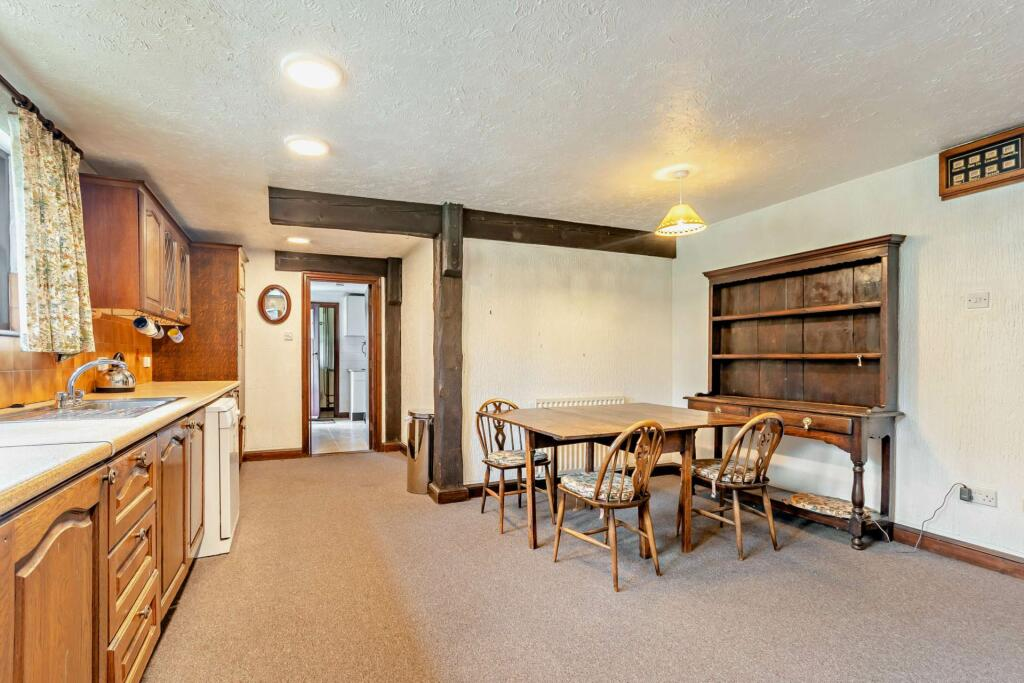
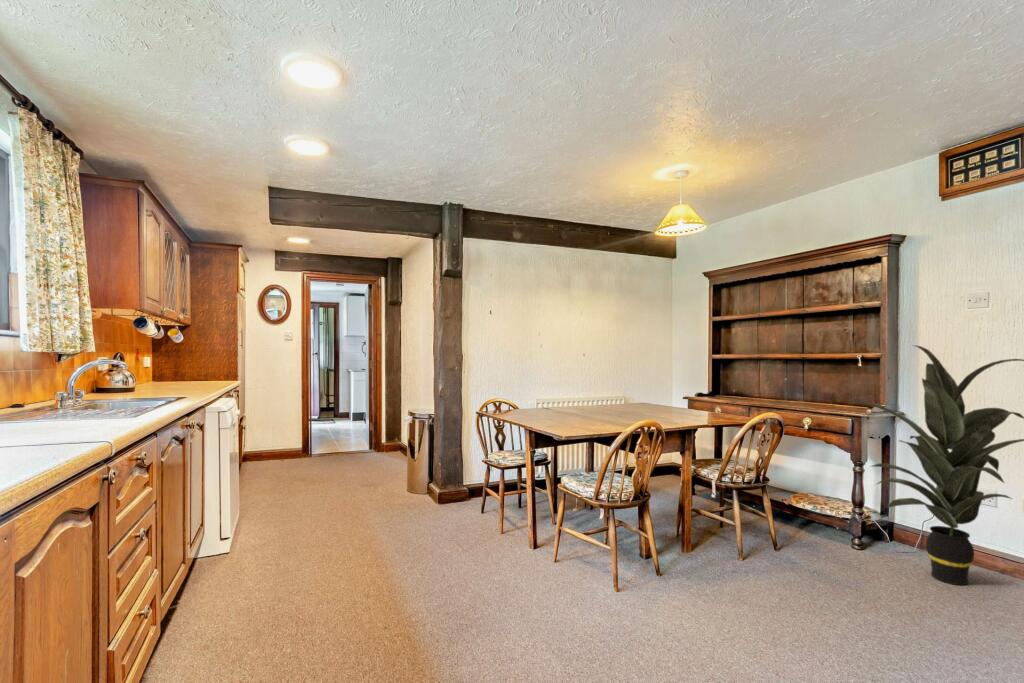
+ indoor plant (943, 459)
